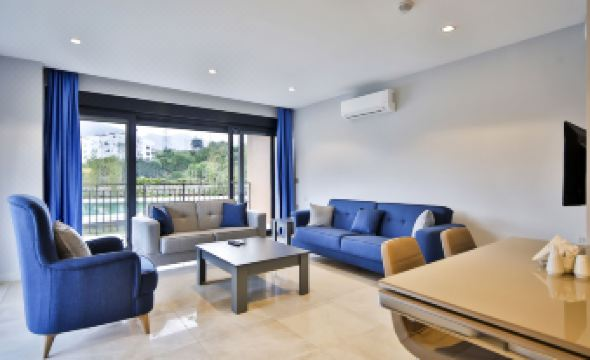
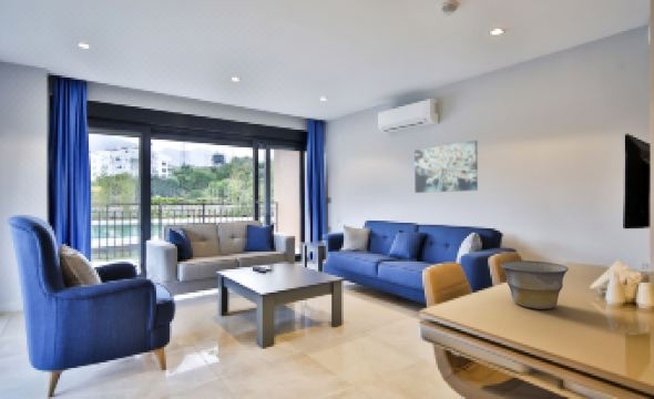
+ wall art (443, 168)
+ bowl (533, 284)
